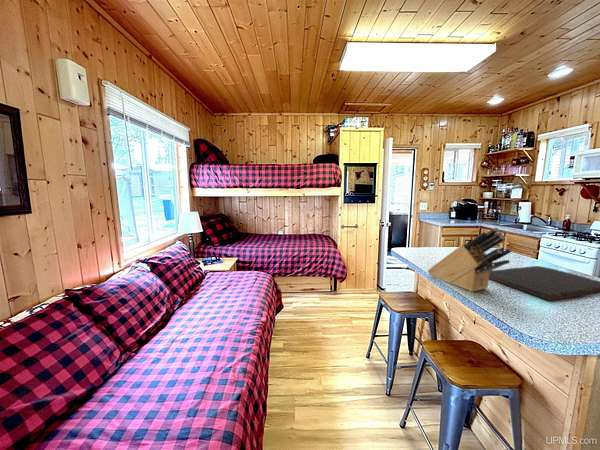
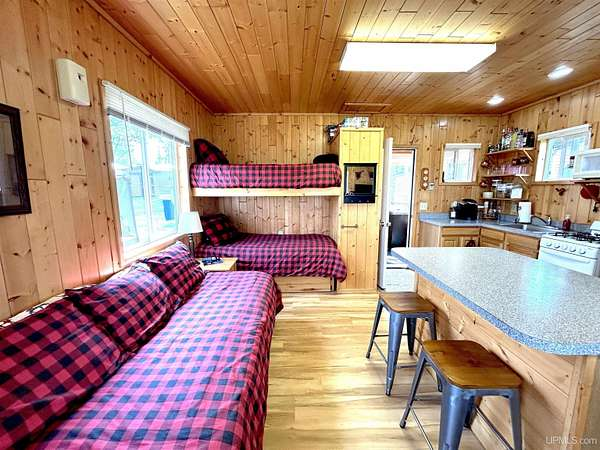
- cutting board (541, 279)
- knife block (466, 255)
